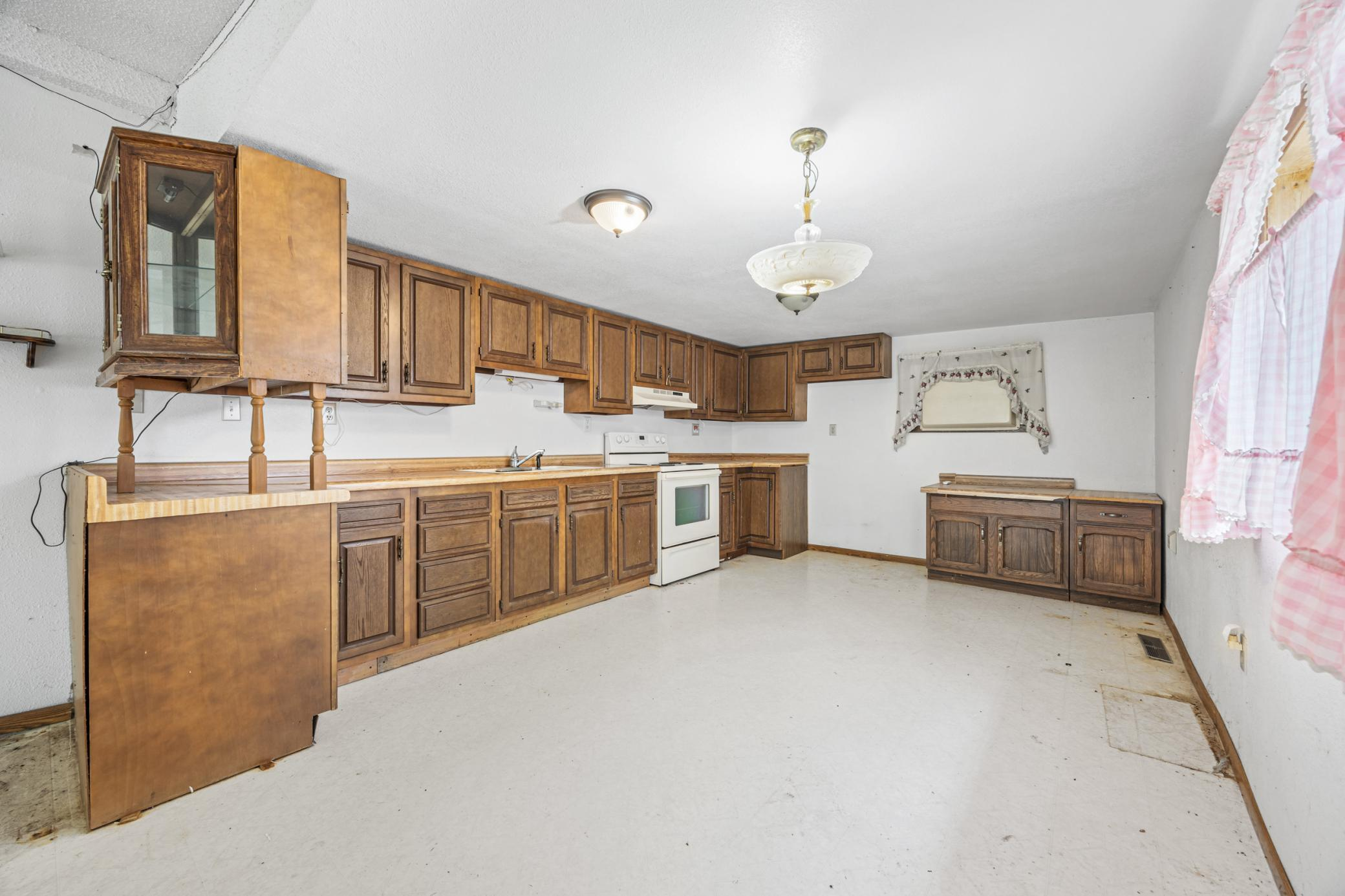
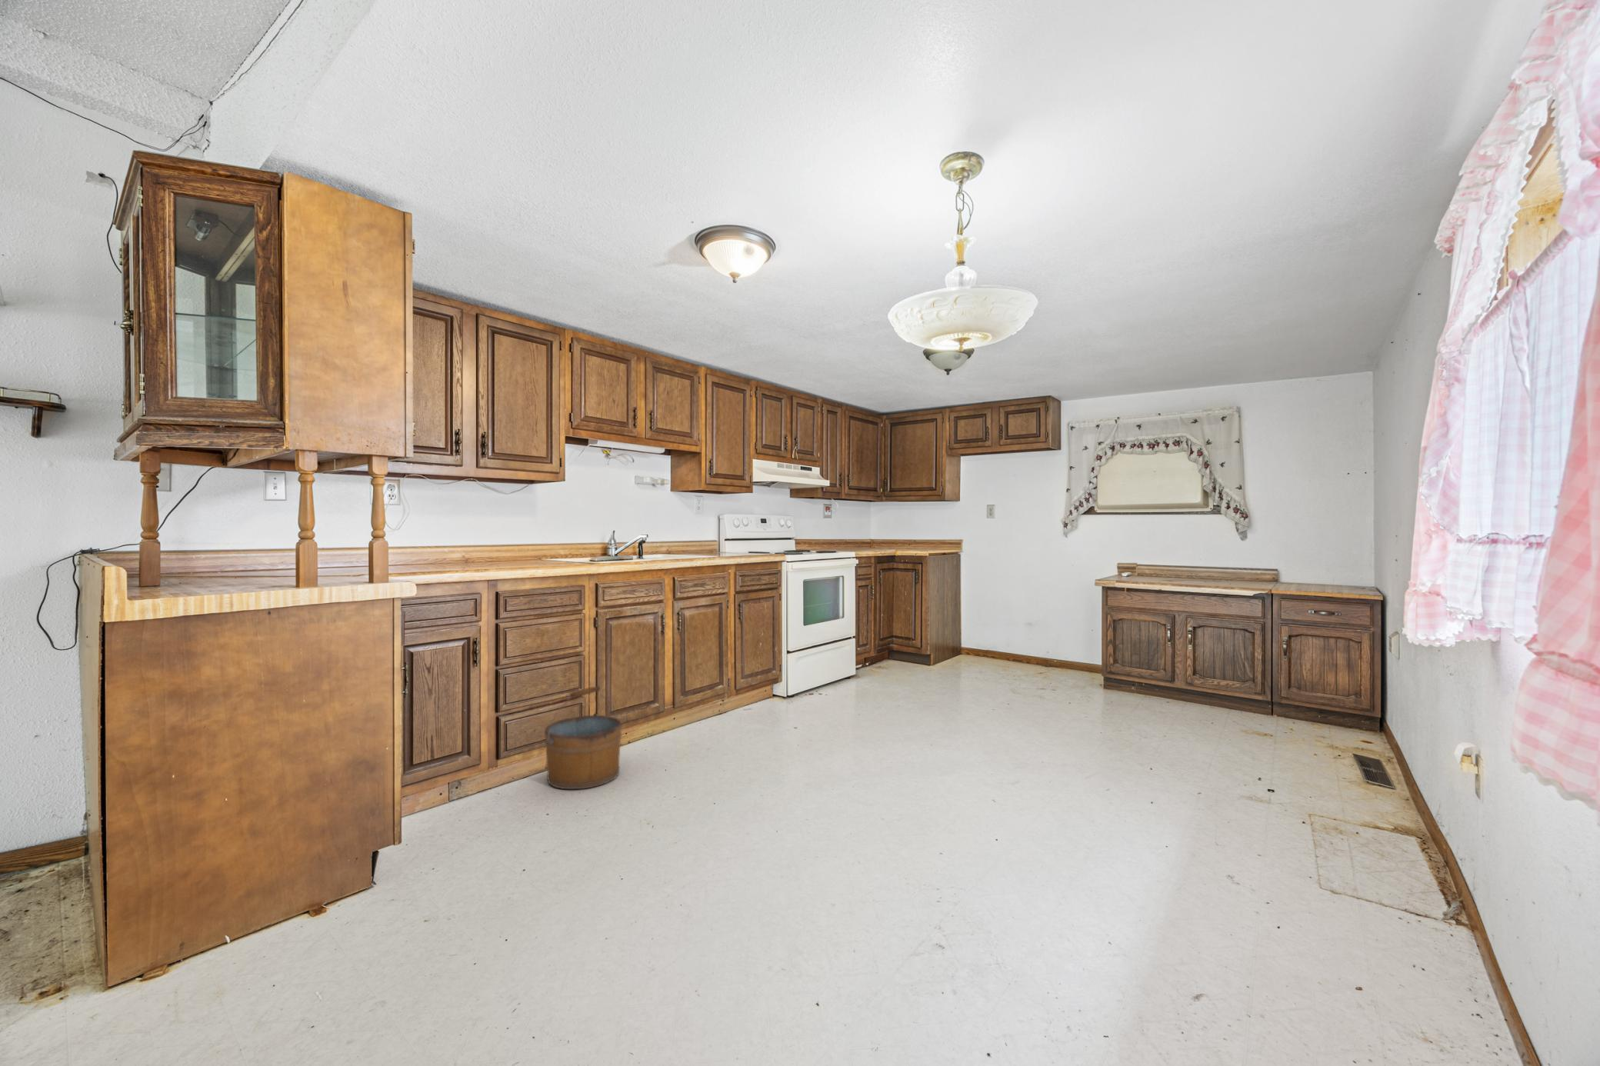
+ bucket (583, 732)
